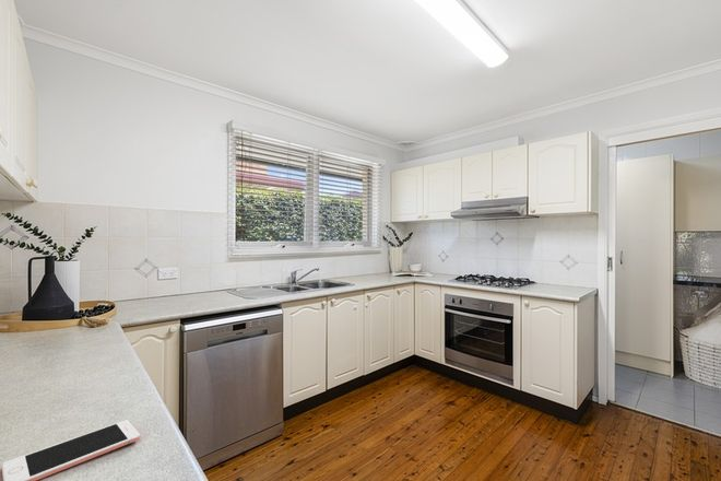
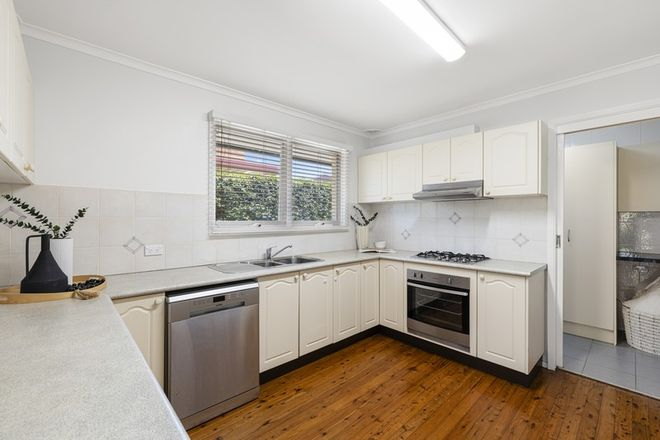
- cell phone (75, 450)
